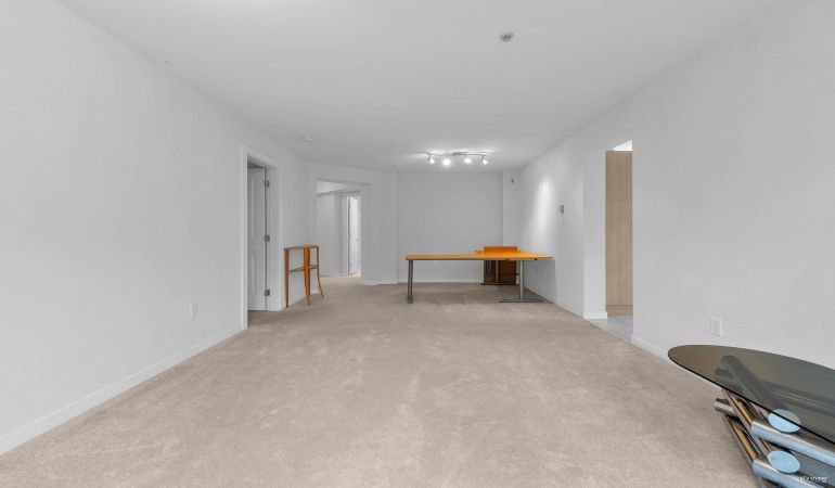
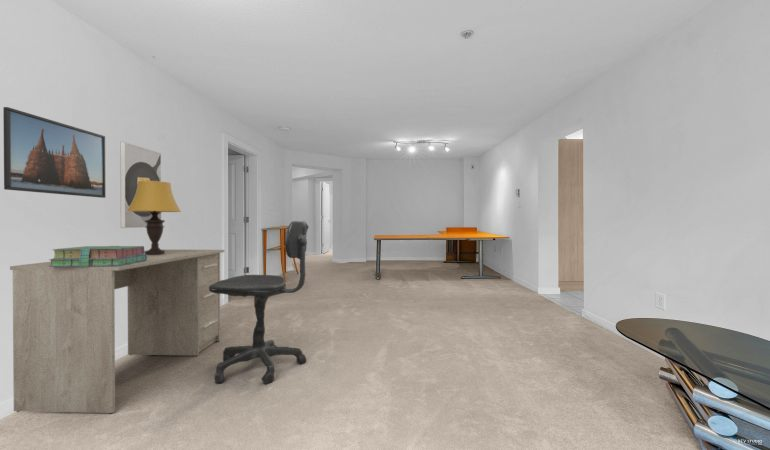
+ desk (142, 312)
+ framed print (137, 186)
+ stack of books (101, 255)
+ table lamp (154, 217)
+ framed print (61, 158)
+ office chair (261, 293)
